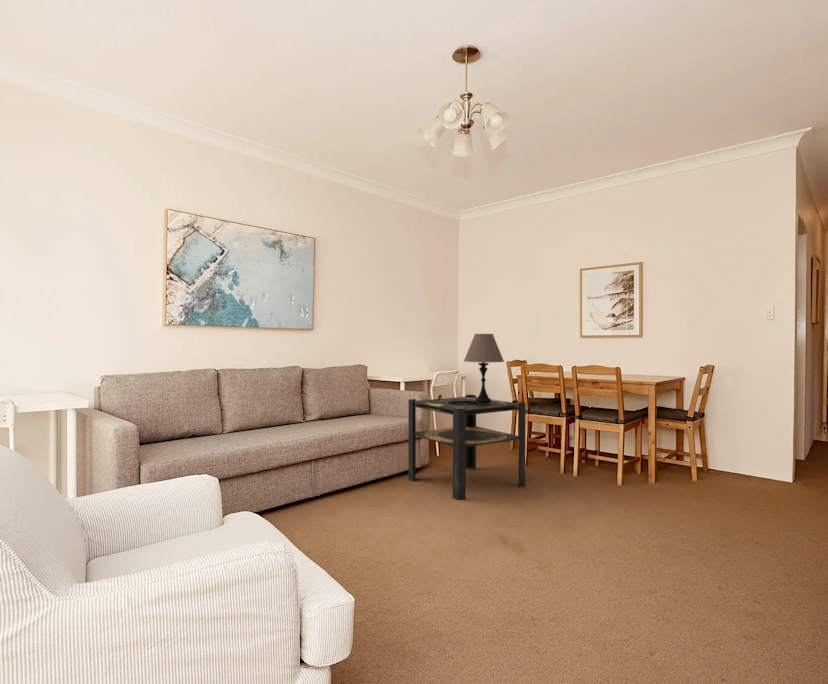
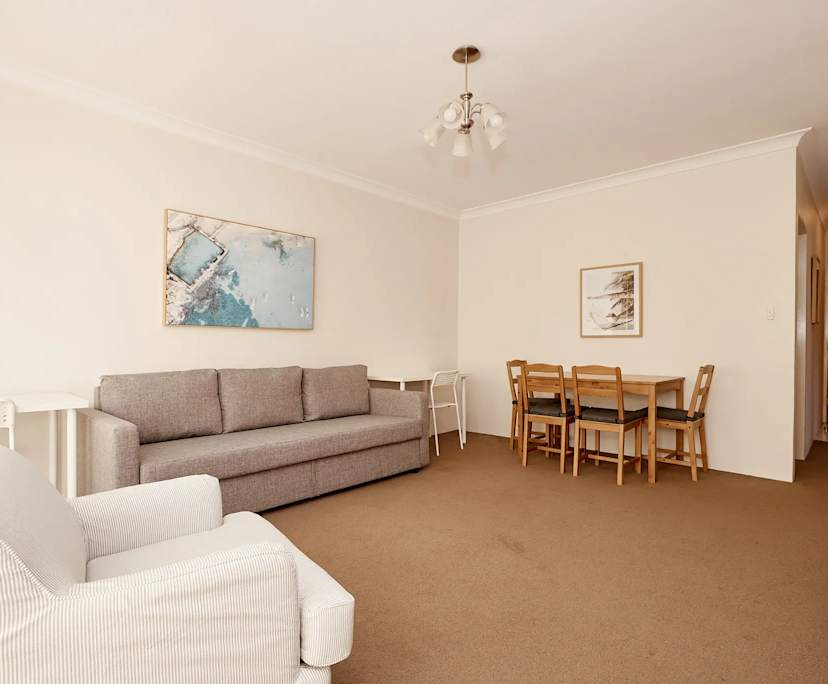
- table lamp (465, 361)
- side table (465, 441)
